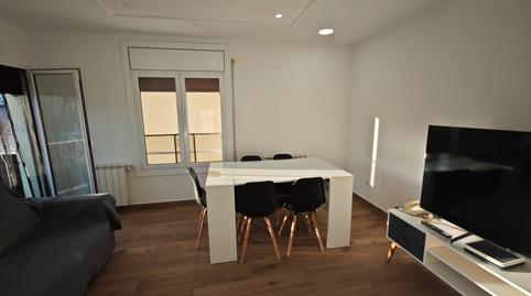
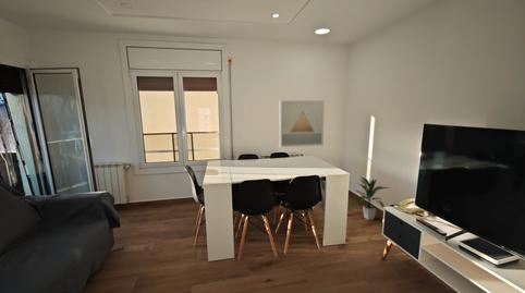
+ indoor plant (367, 196)
+ wall art (302, 123)
